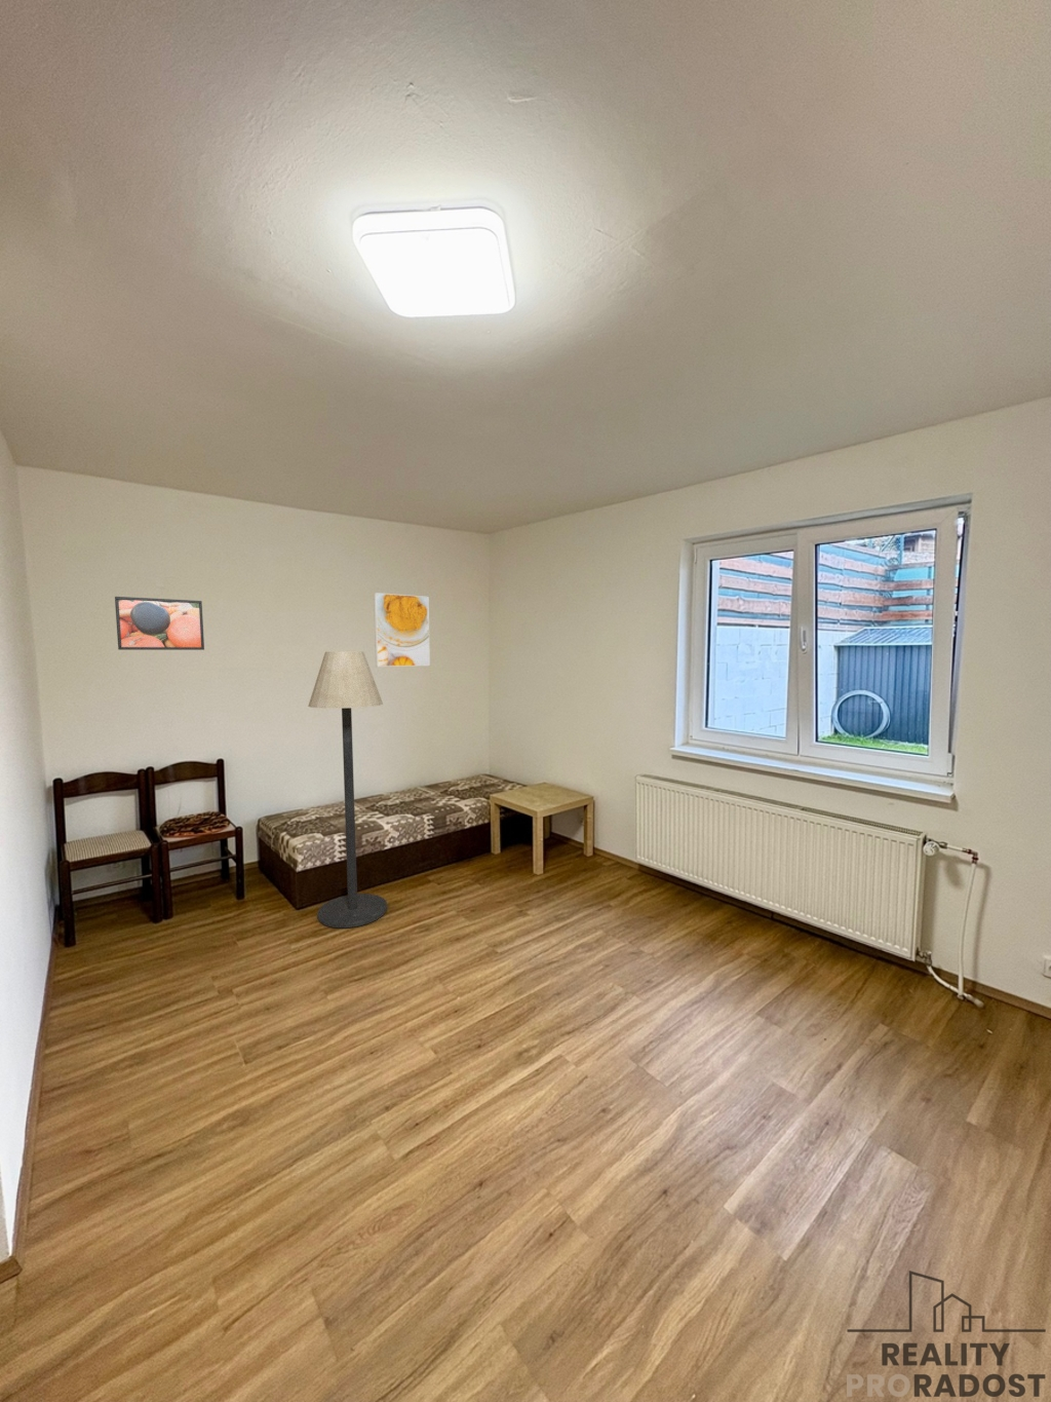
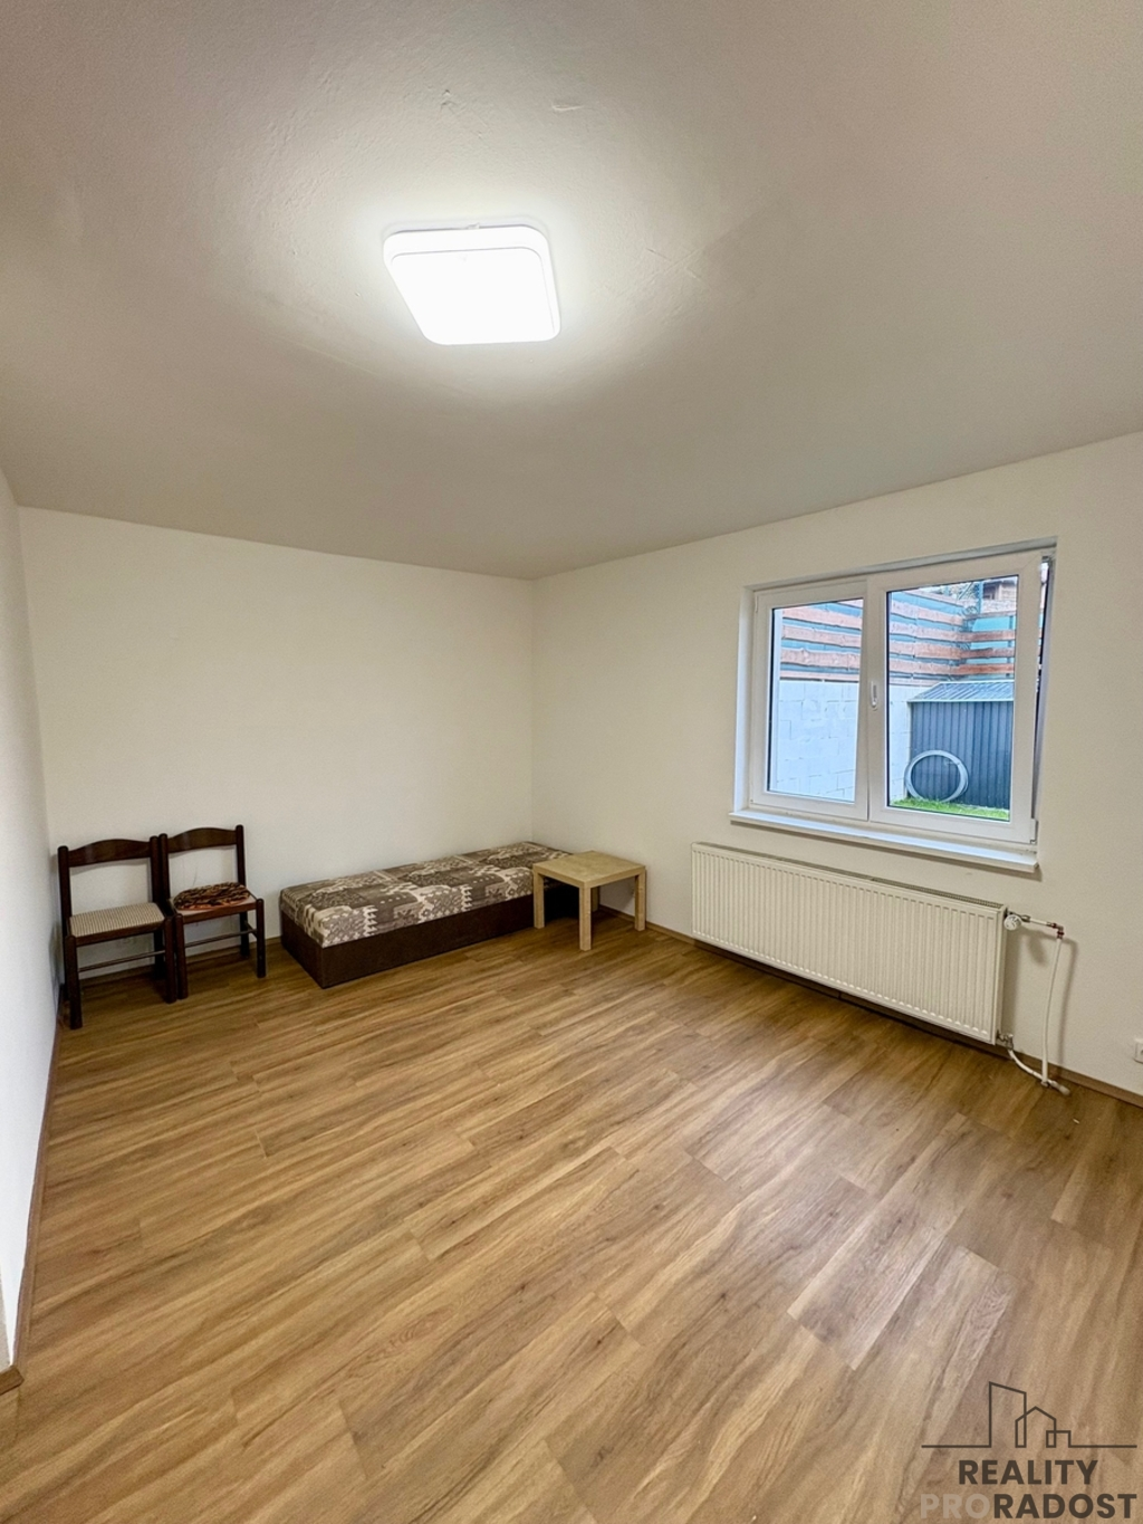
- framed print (402, 631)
- floor lamp (348, 783)
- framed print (161, 623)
